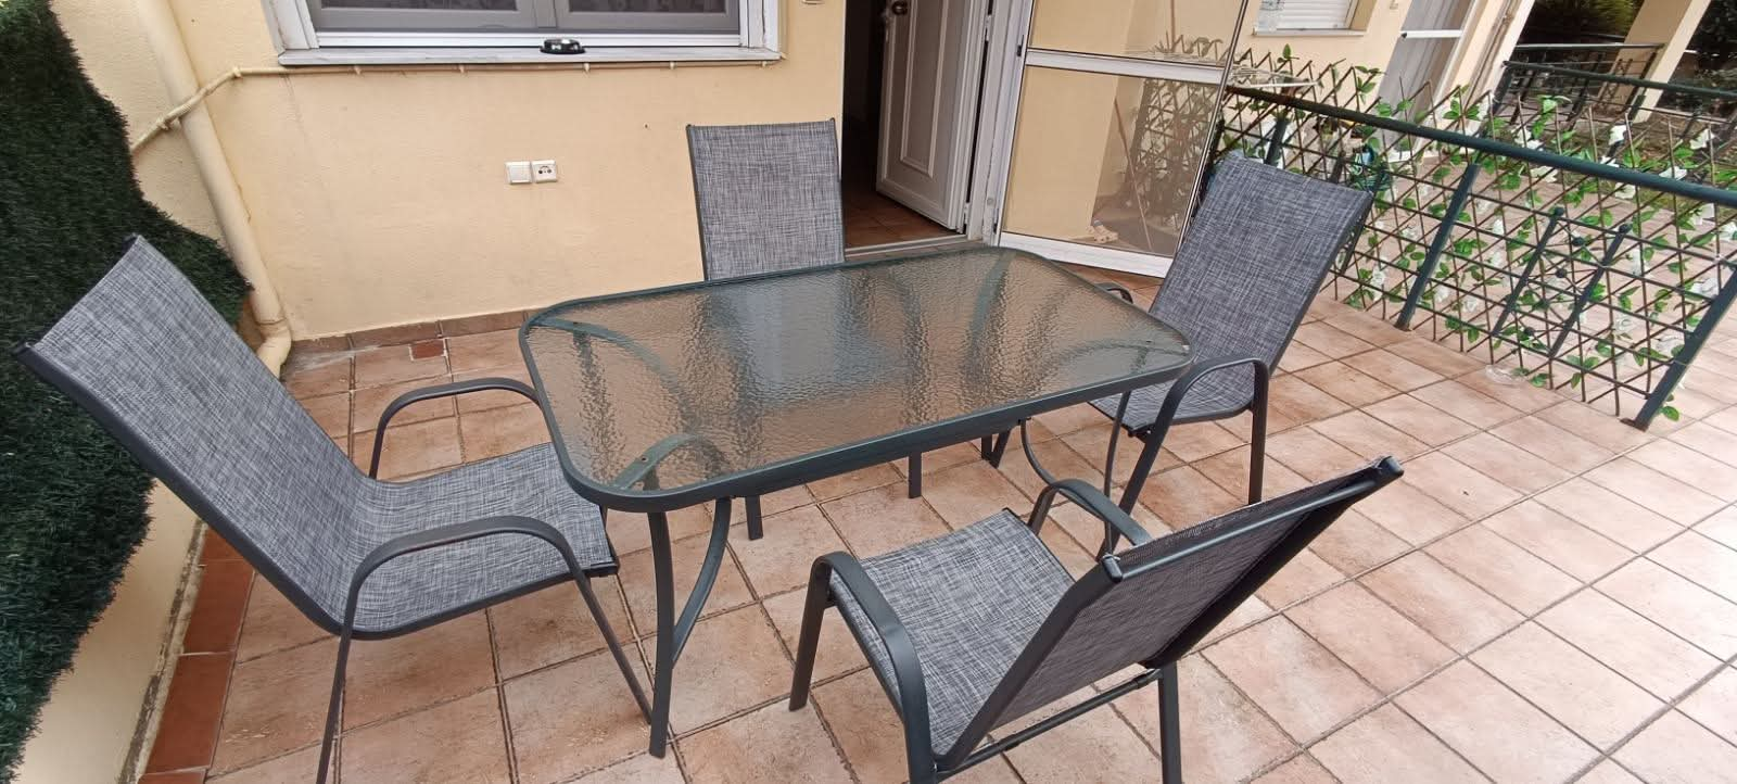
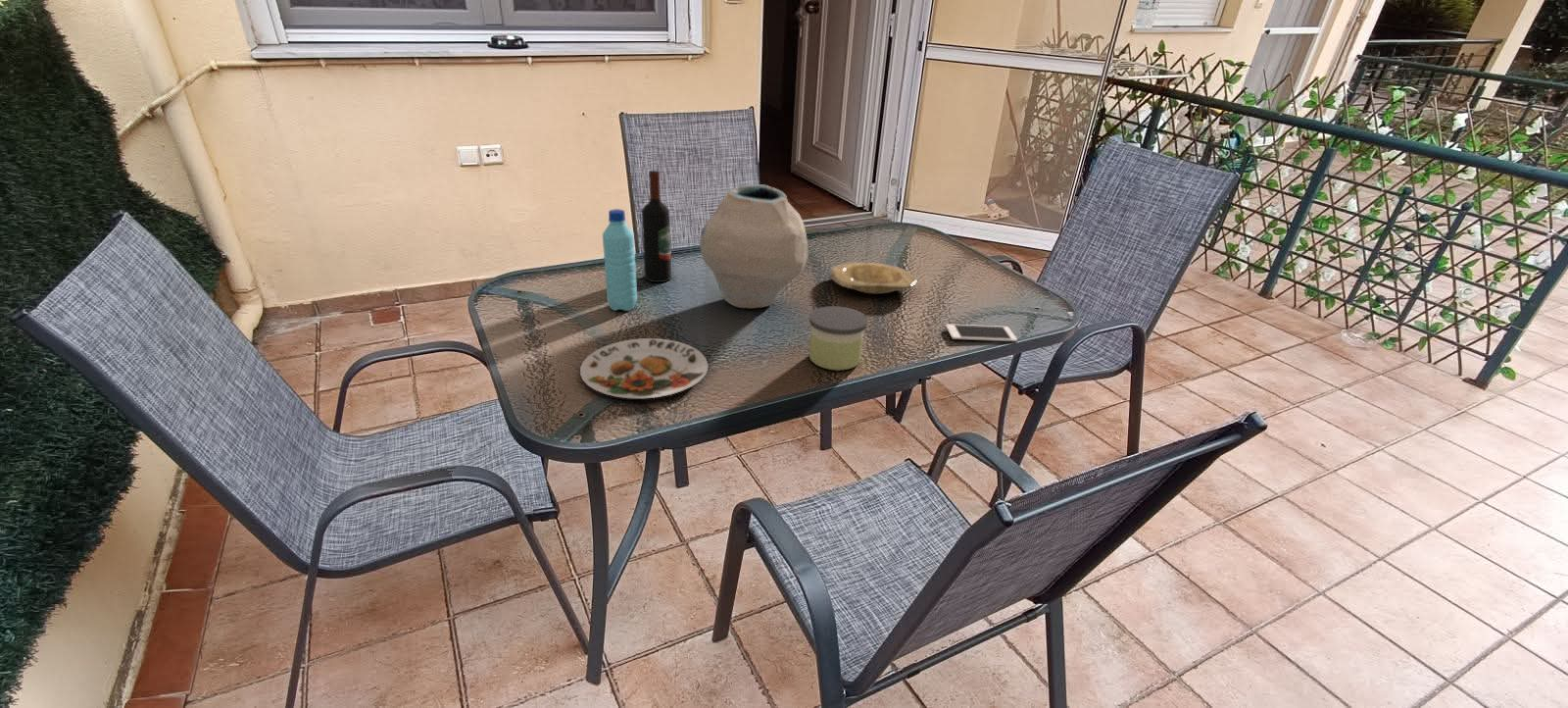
+ wine bottle (656, 226)
+ cell phone (980, 332)
+ candle (836, 338)
+ plate (872, 279)
+ plate (645, 368)
+ water bottle (619, 260)
+ vase (754, 248)
